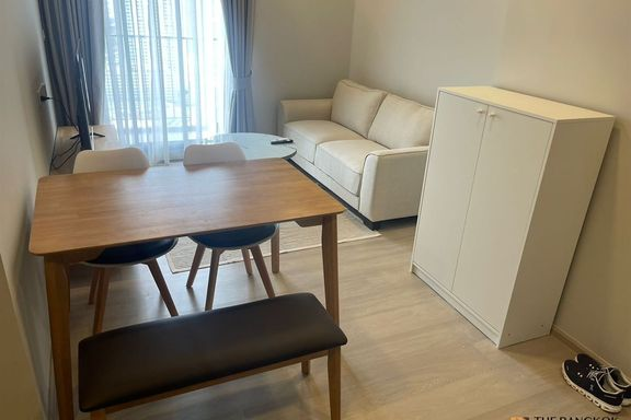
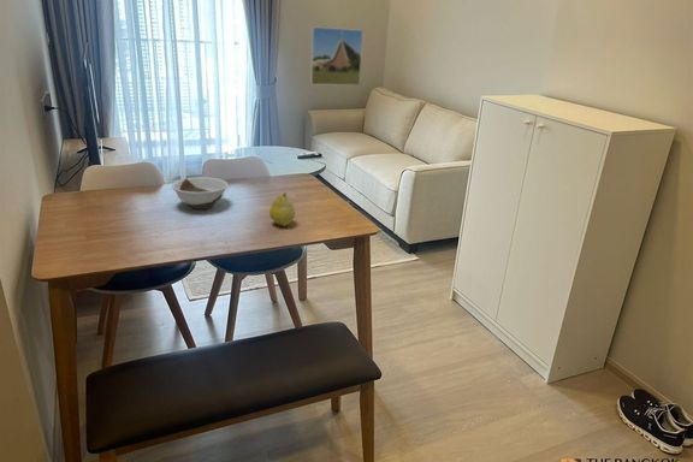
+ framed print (336, 57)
+ bowl (200, 195)
+ fruit (282, 207)
